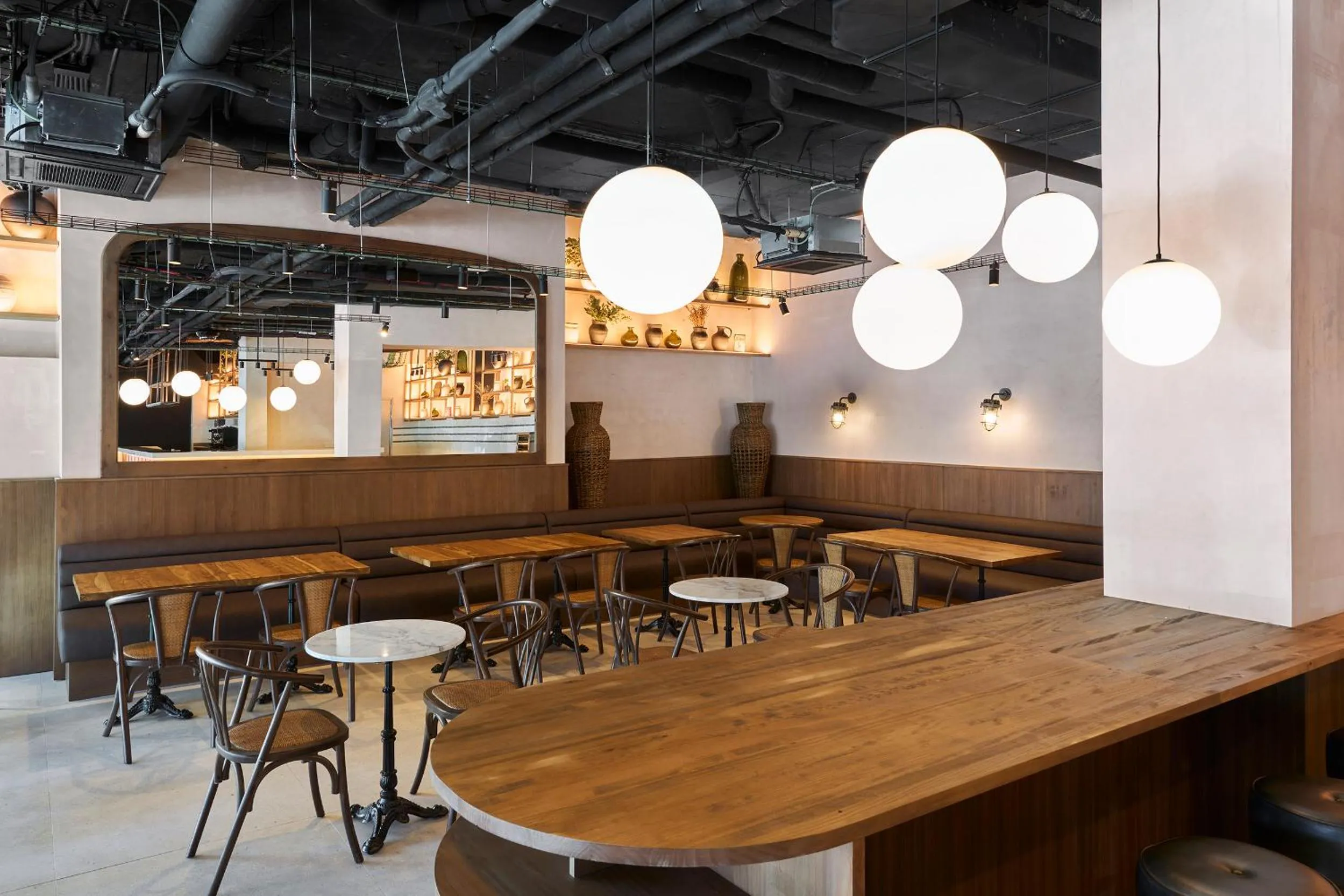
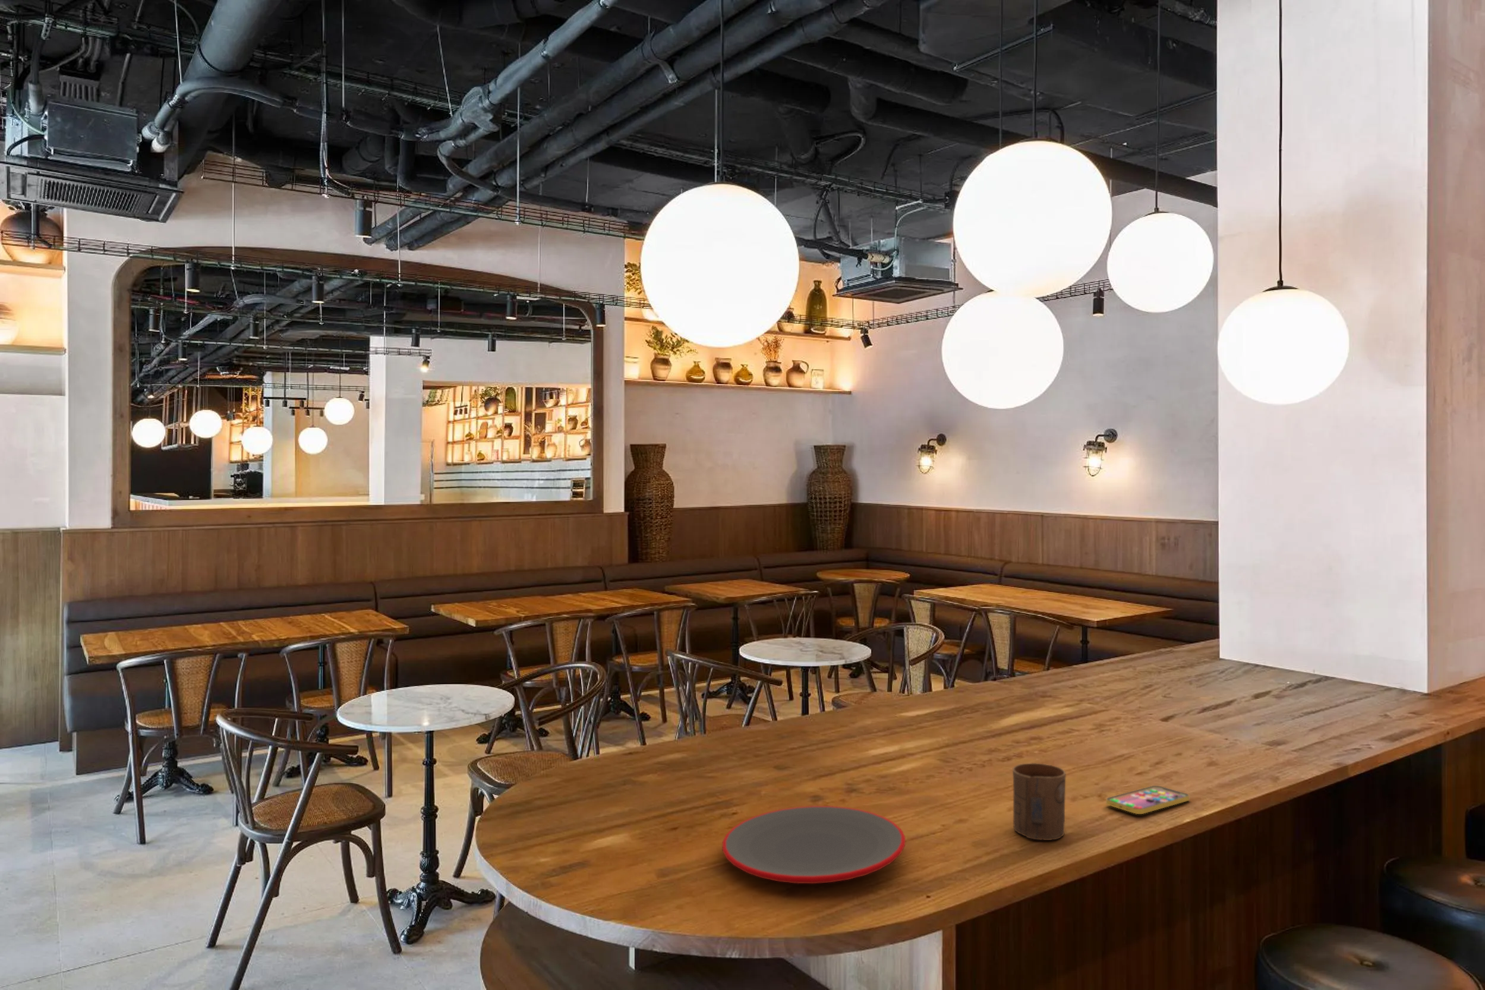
+ cup (1039, 801)
+ plate (813, 845)
+ smartphone (1148, 799)
